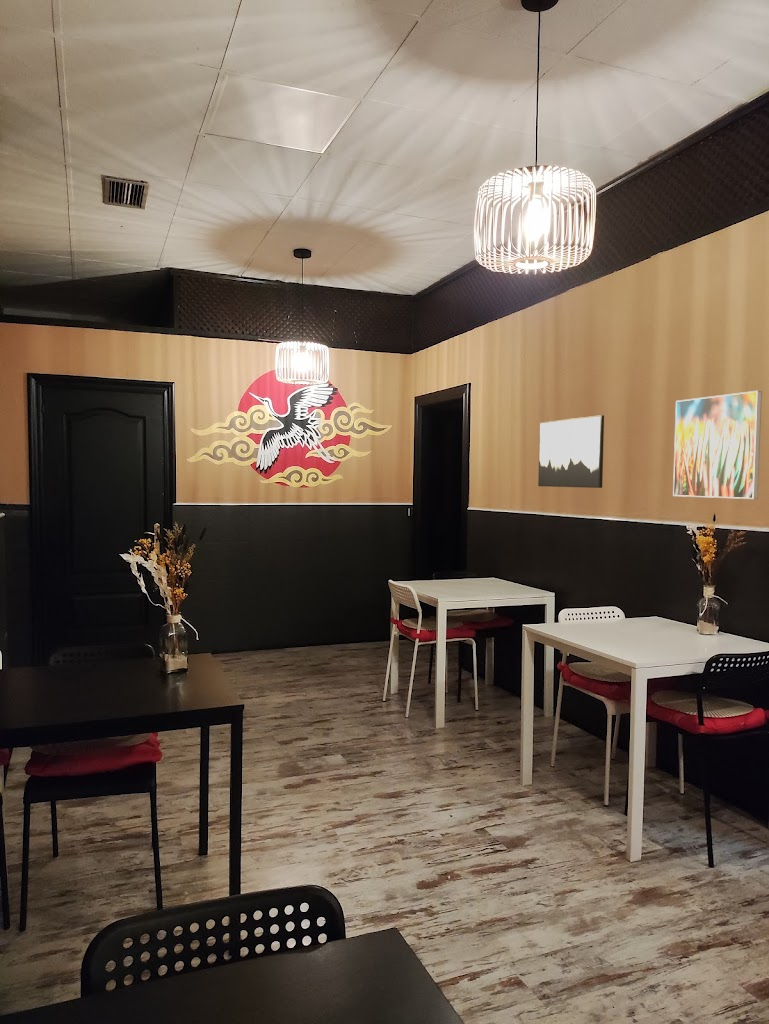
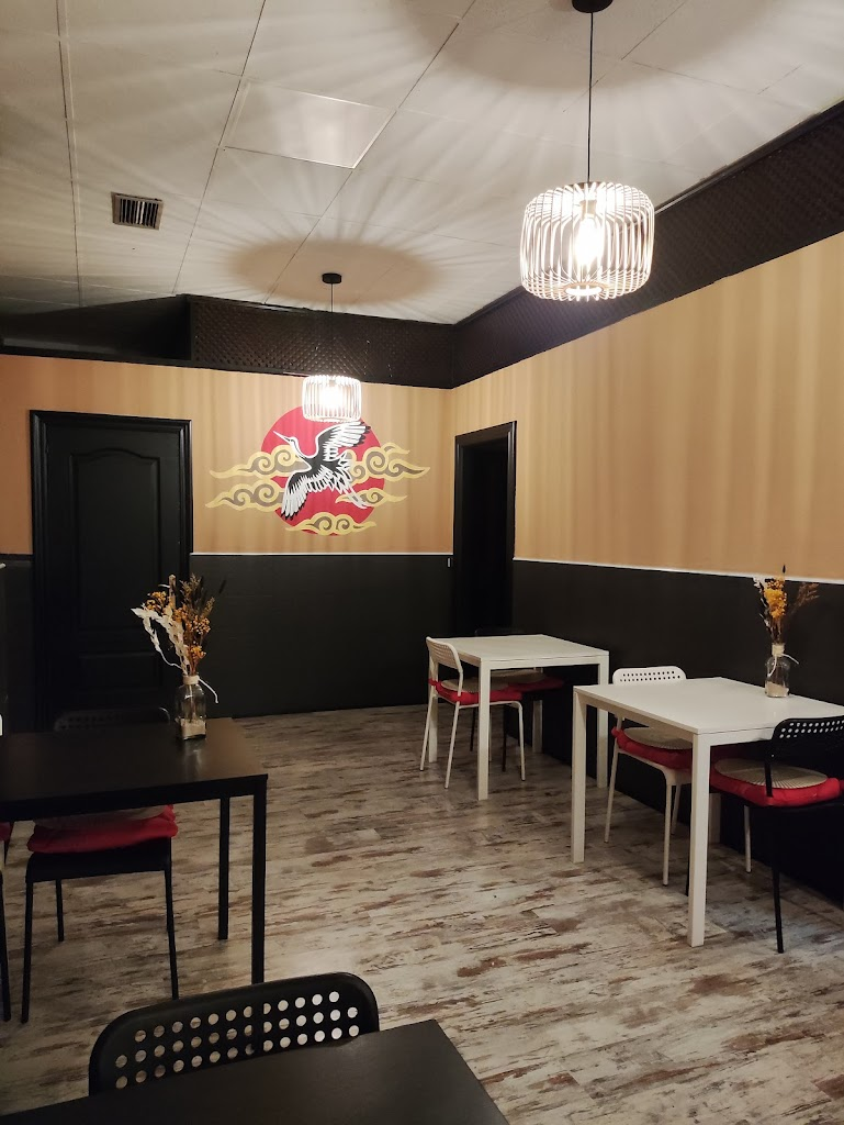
- wall art (569, 453)
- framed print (714, 447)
